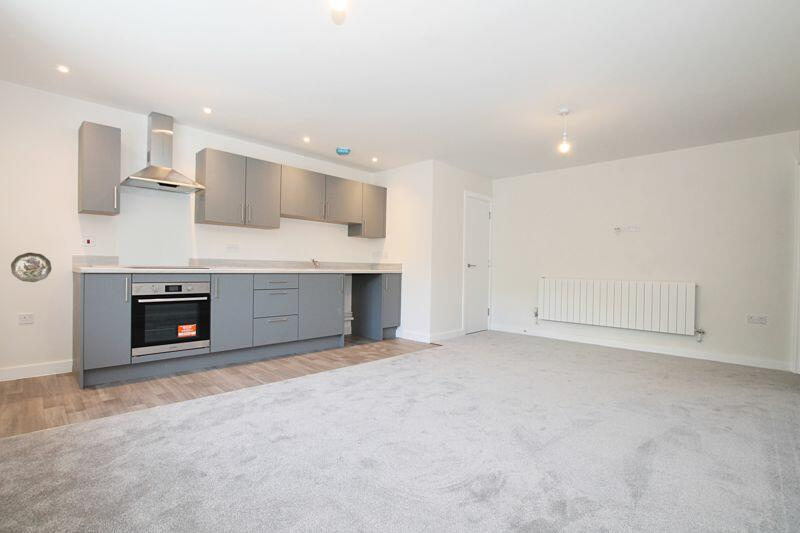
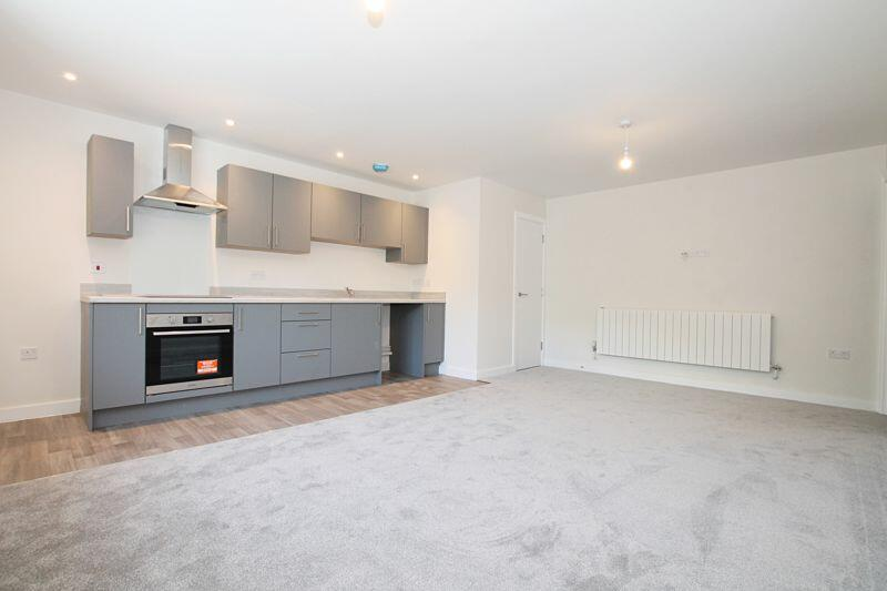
- decorative plate (31, 267)
